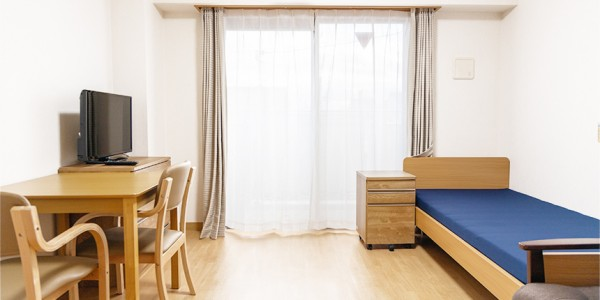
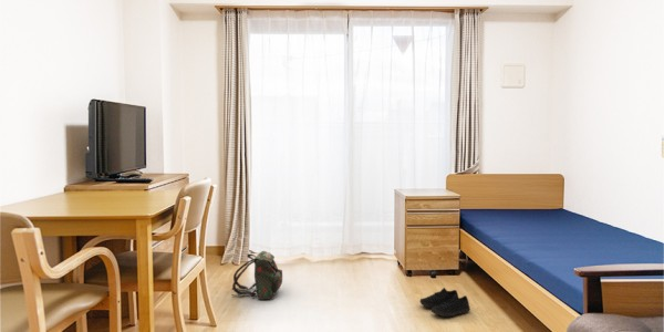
+ shoe (445, 300)
+ backpack (255, 273)
